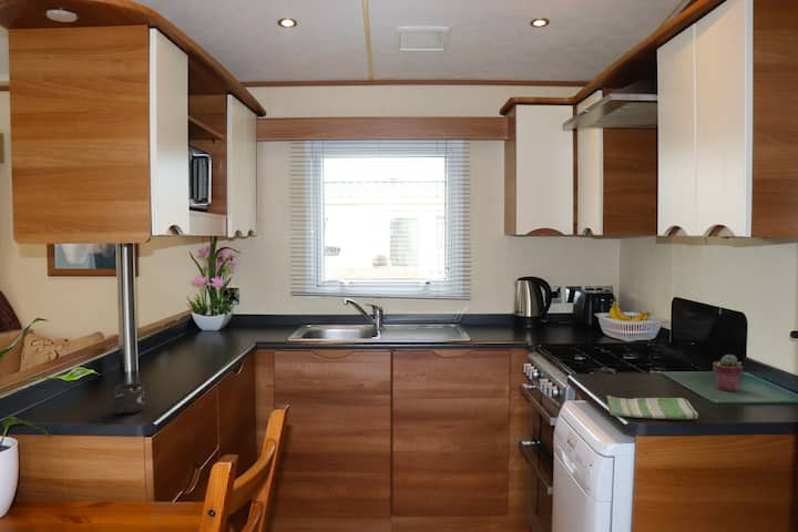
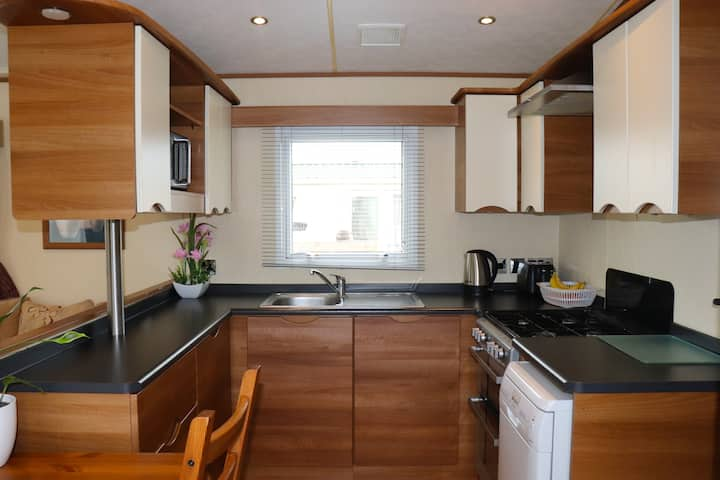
- mug (126, 400)
- dish towel (649, 406)
- potted succulent (727, 371)
